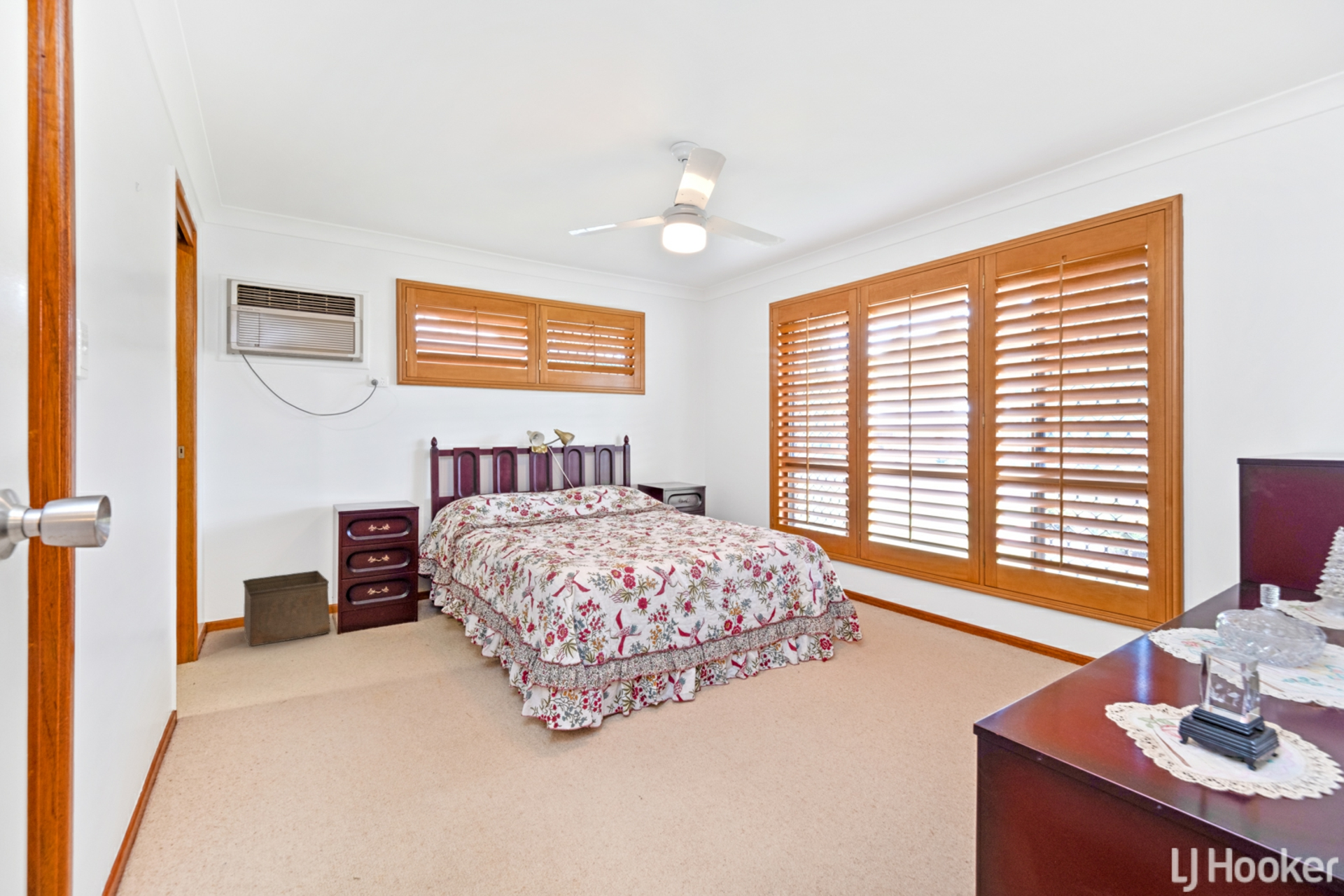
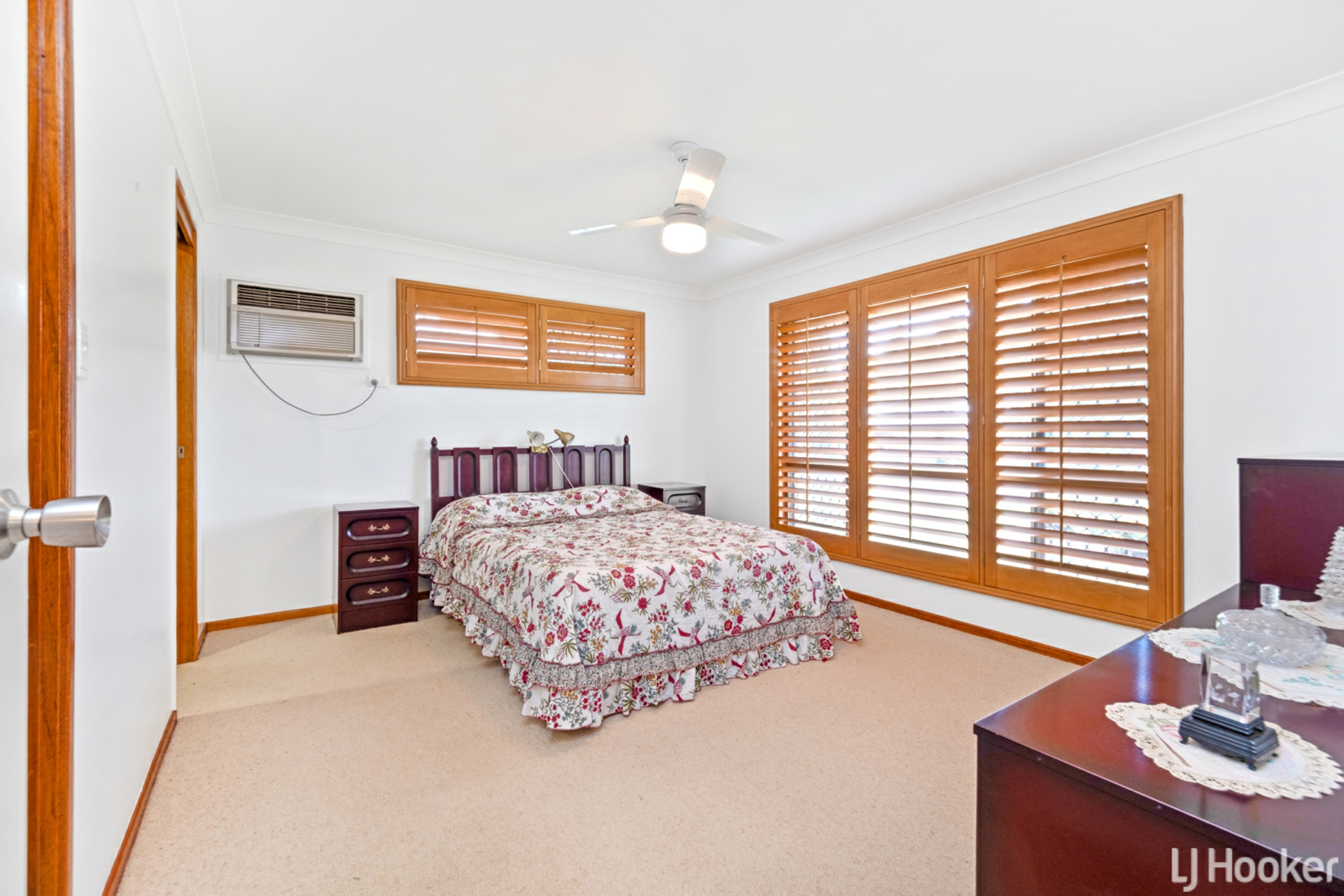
- storage bin (286, 606)
